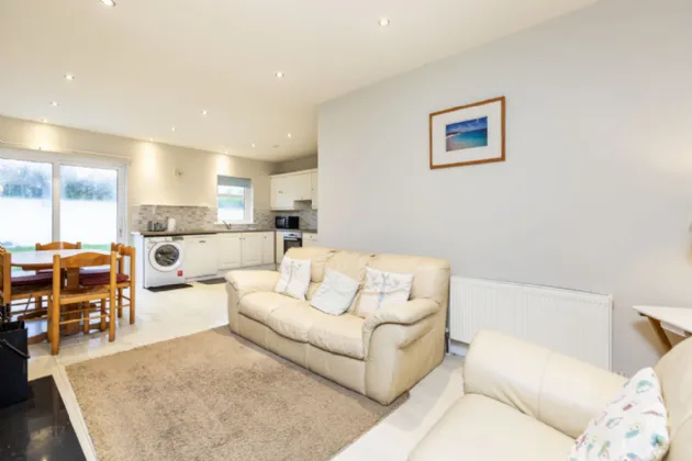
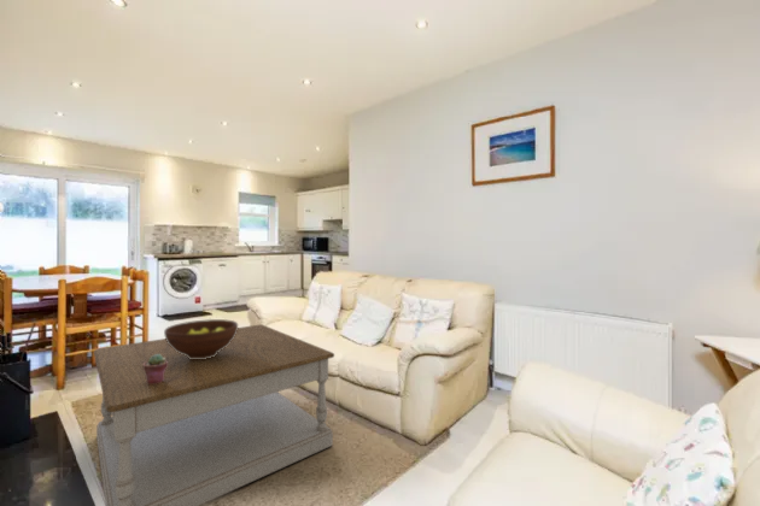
+ potted succulent (154, 367)
+ coffee table (212, 395)
+ fruit bowl (203, 340)
